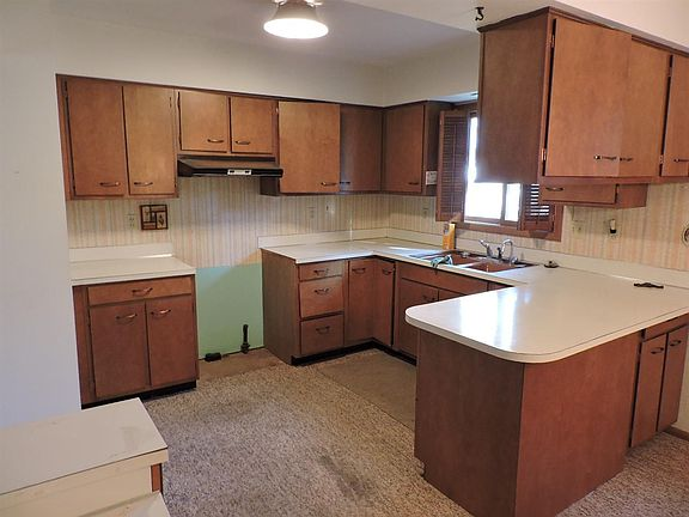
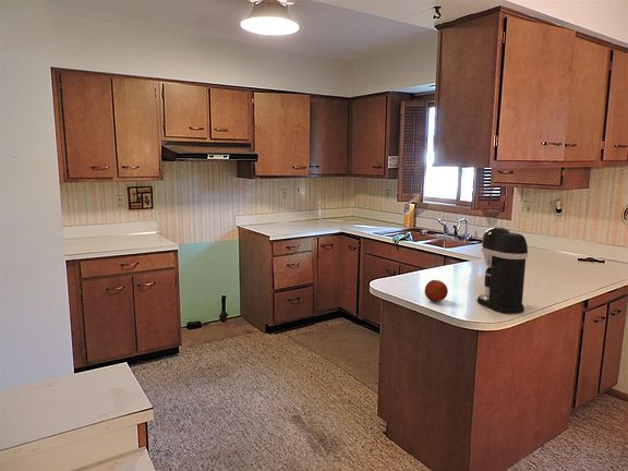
+ coffee maker (503, 267)
+ fruit (436, 290)
